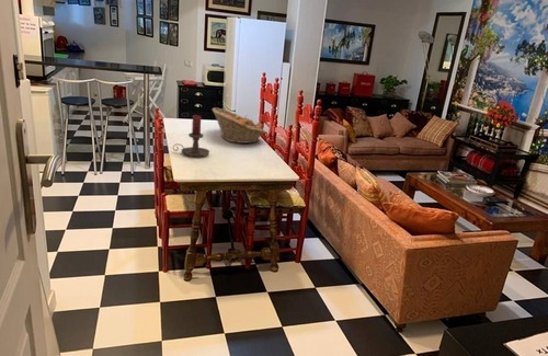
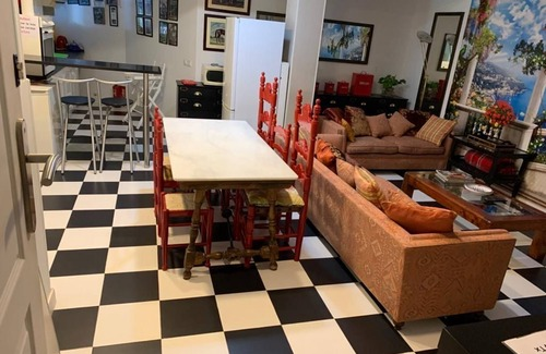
- fruit basket (238, 124)
- candle holder (192, 134)
